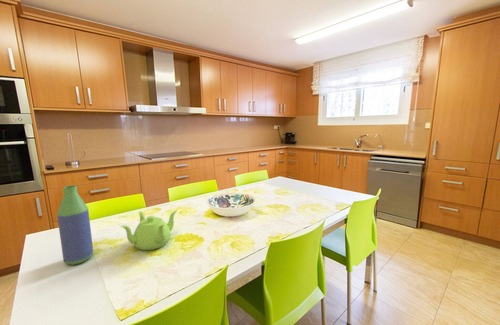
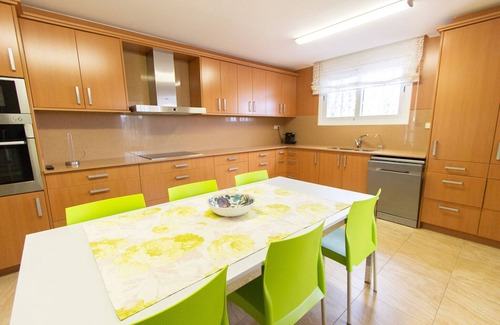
- bottle (74, 224)
- teapot (152, 229)
